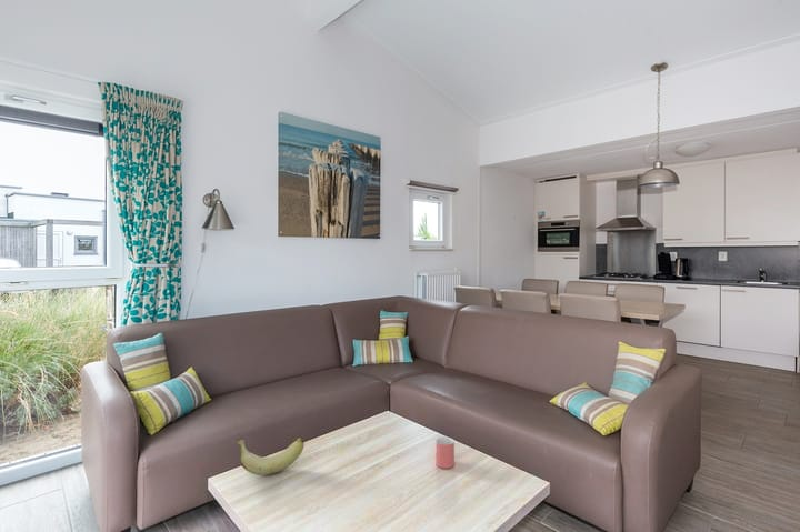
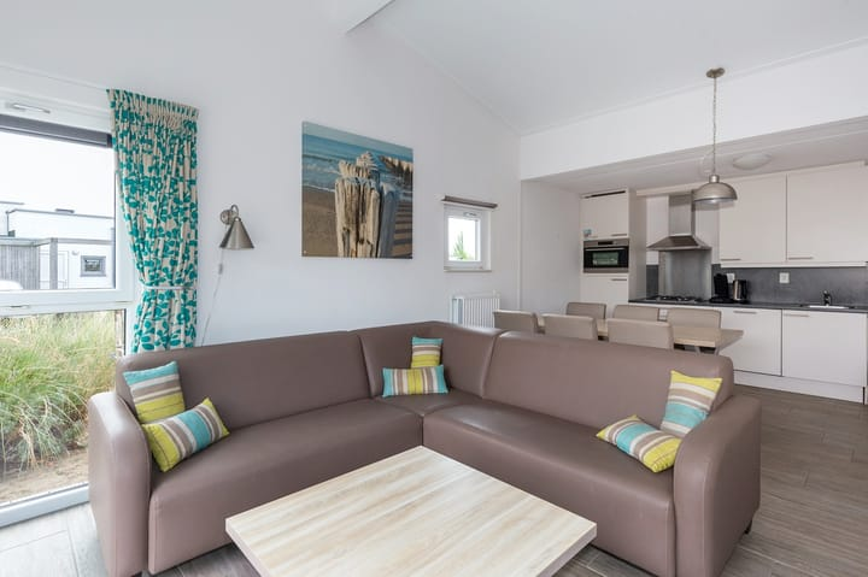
- banana (273, 455)
- cup (444, 450)
